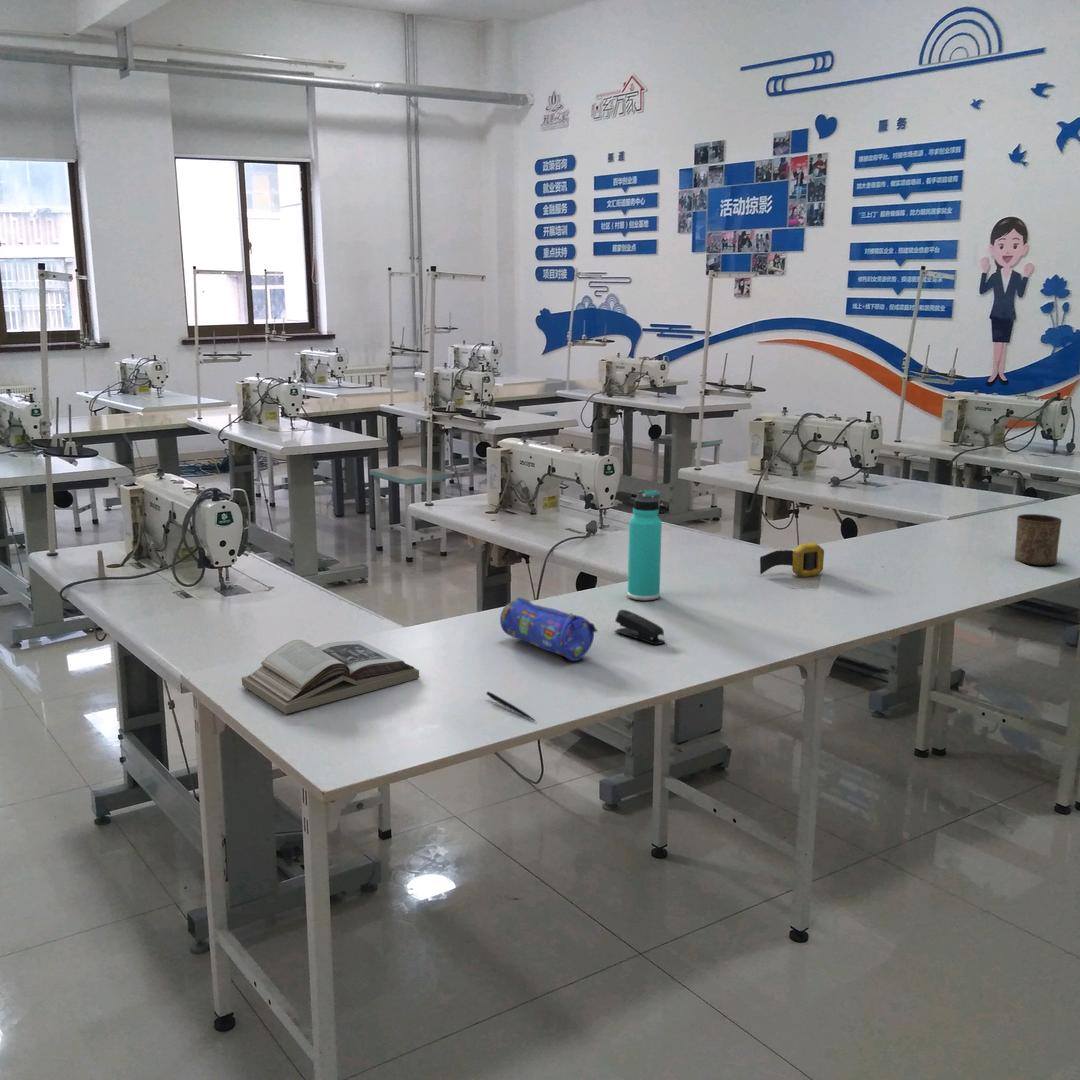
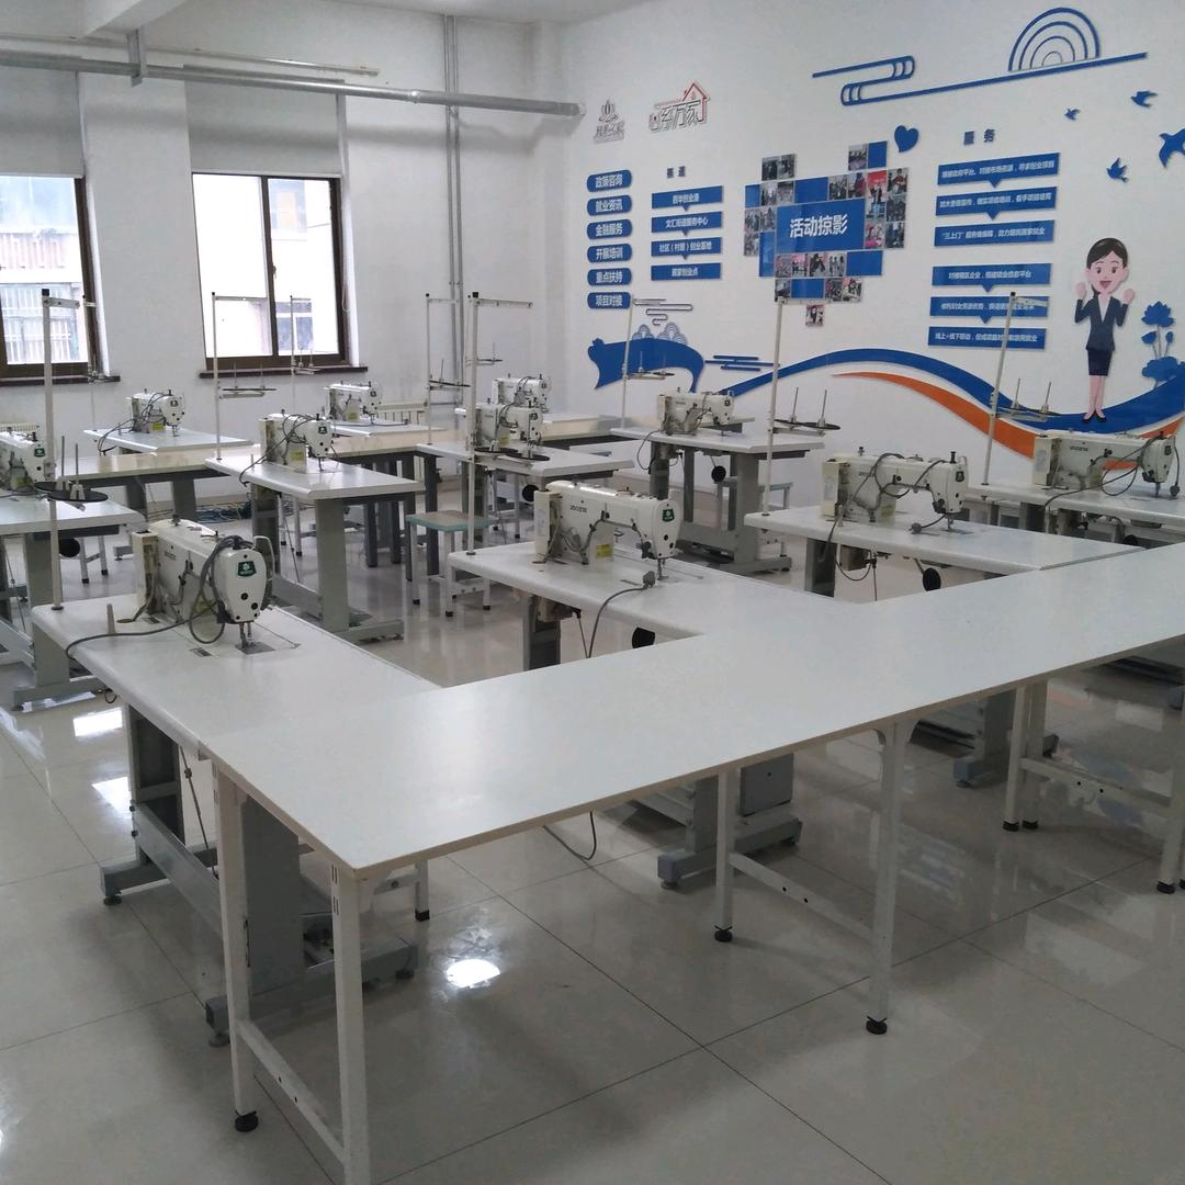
- stapler (639, 626)
- cup (1037, 539)
- thermos bottle (644, 544)
- wristwatch (799, 559)
- pencil case (546, 626)
- book (330, 664)
- pen (510, 706)
